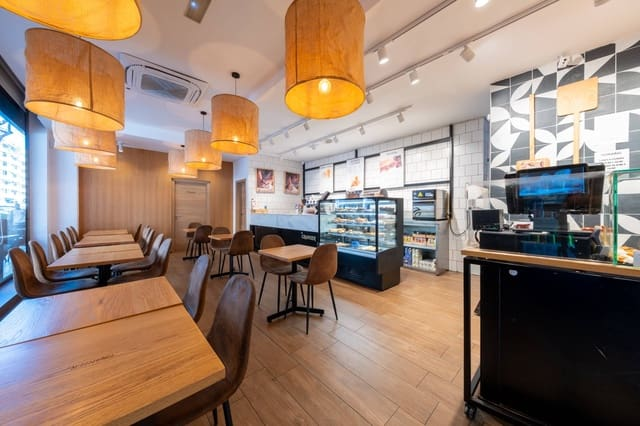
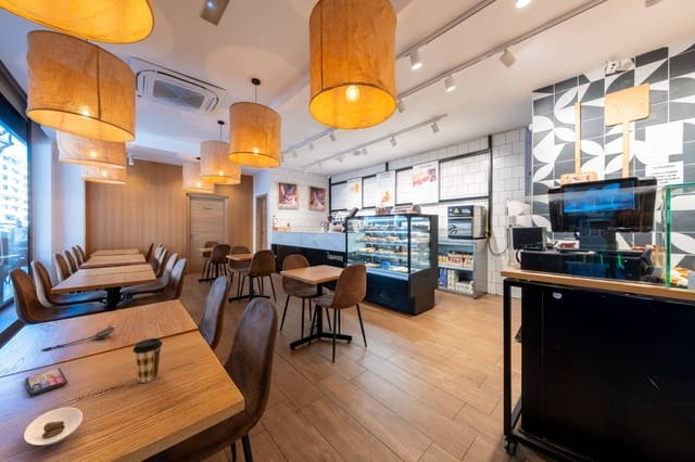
+ saucer (54, 428)
+ coffee cup (148, 360)
+ smartphone (46, 380)
+ spoon (80, 339)
